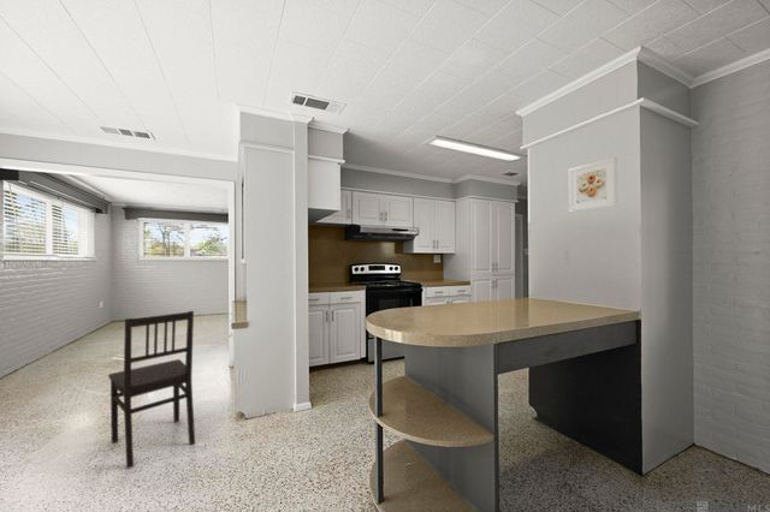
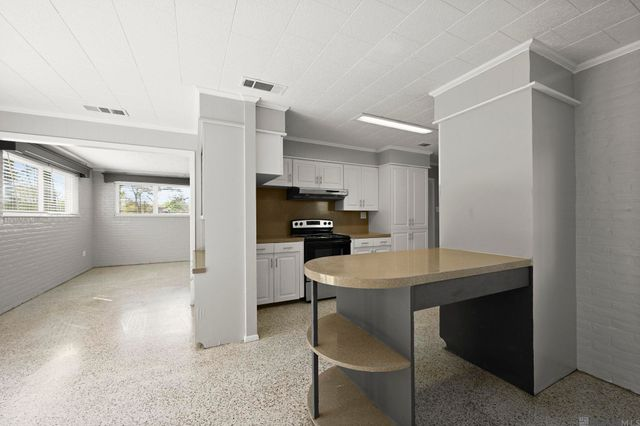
- dining chair (153, 376)
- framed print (591, 186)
